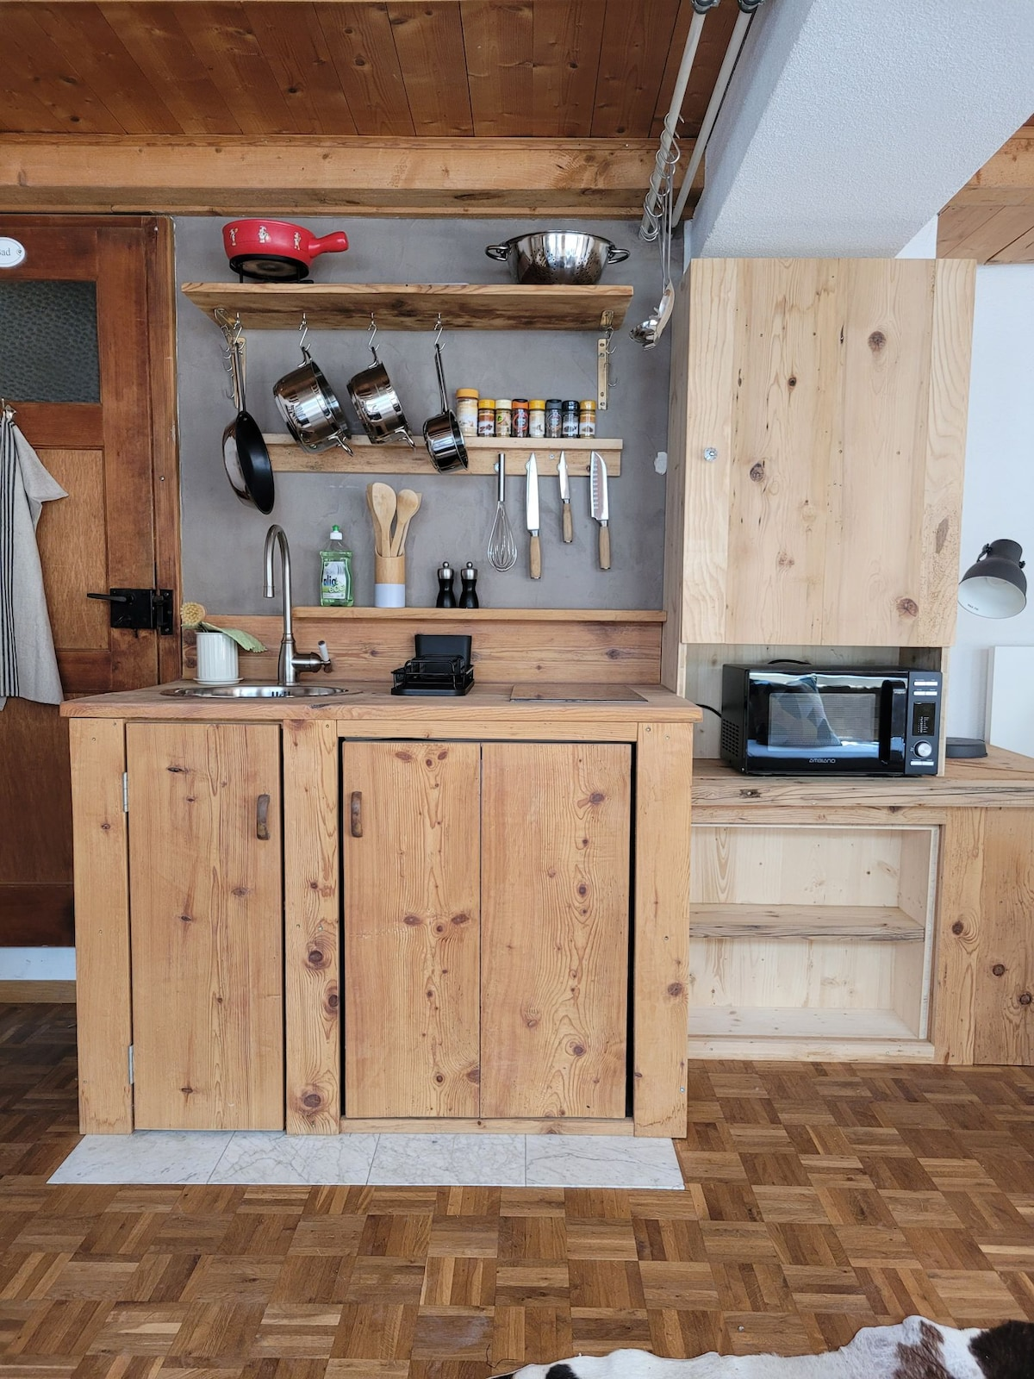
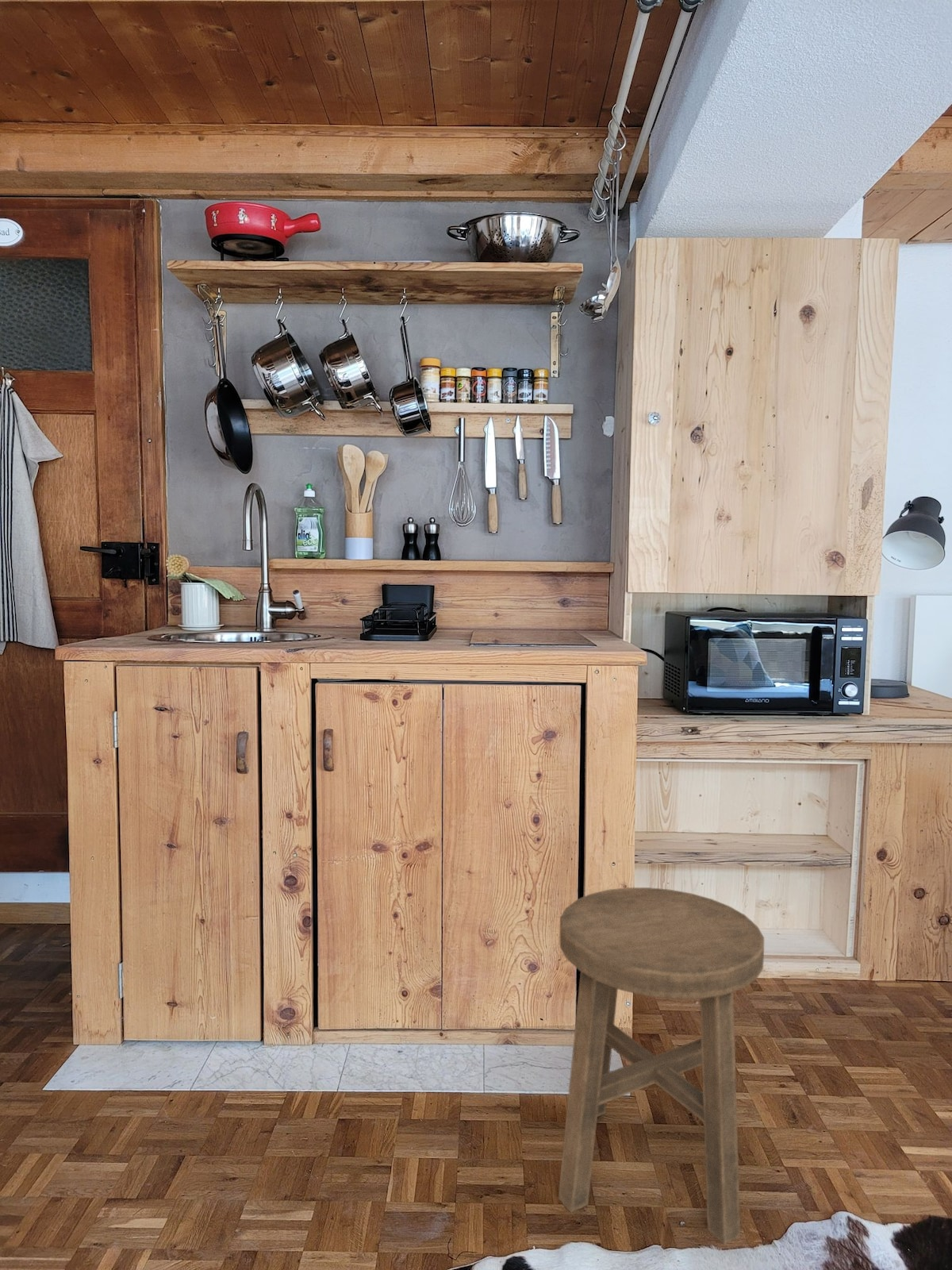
+ stool (651, 1053)
